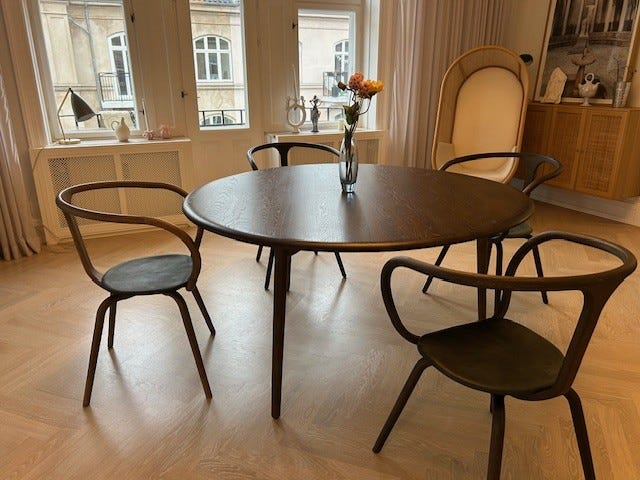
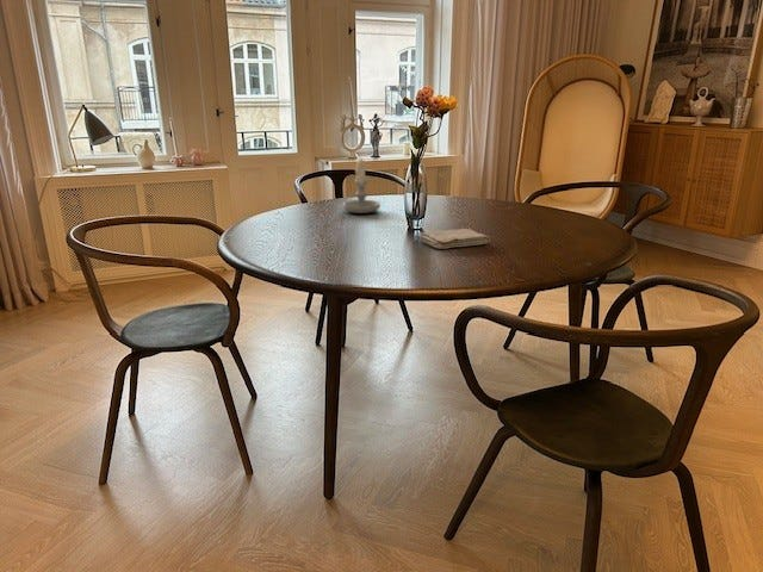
+ washcloth (453, 237)
+ candle (361, 185)
